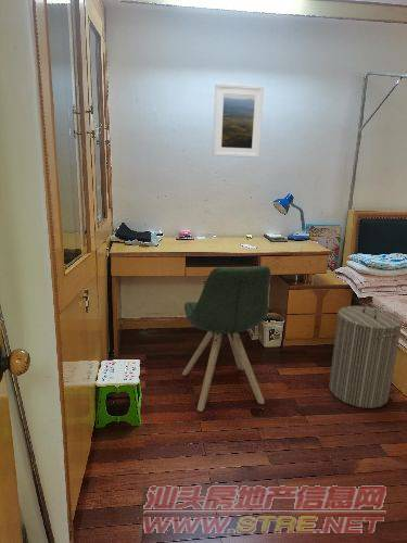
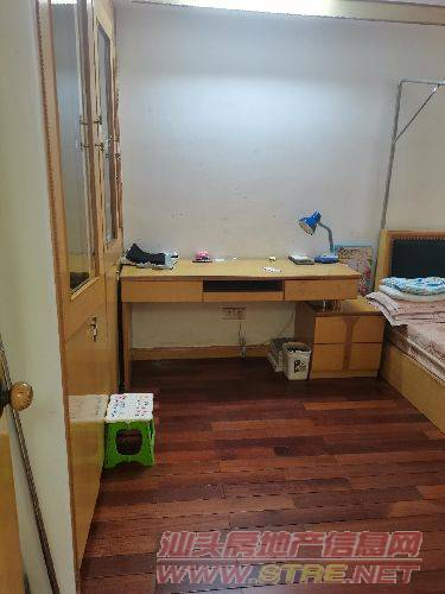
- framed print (238, 121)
- laundry hamper (364, 349)
- chair (225, 325)
